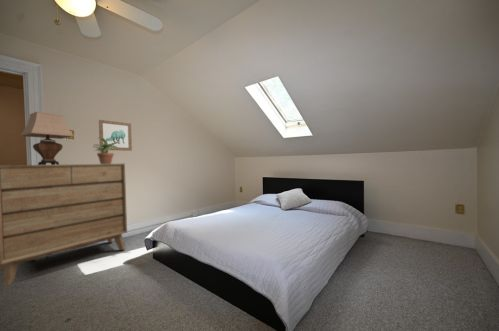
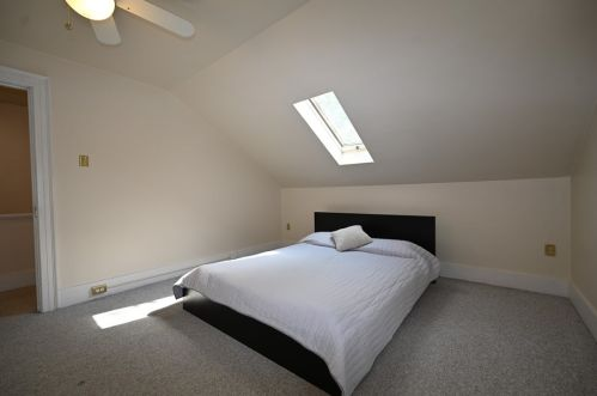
- potted plant (107, 151)
- table lamp (47, 139)
- dresser (68, 212)
- wall art (116, 136)
